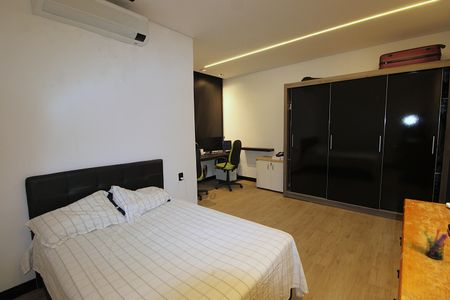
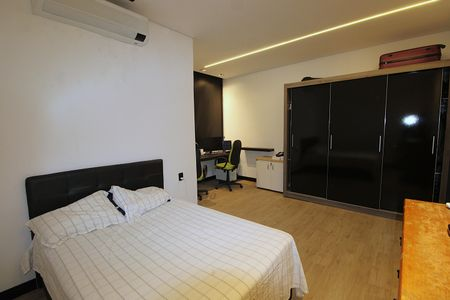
- pen holder (433, 242)
